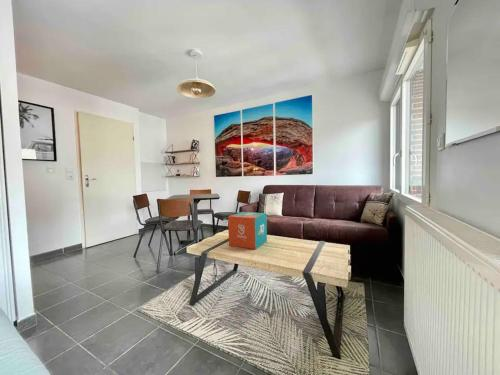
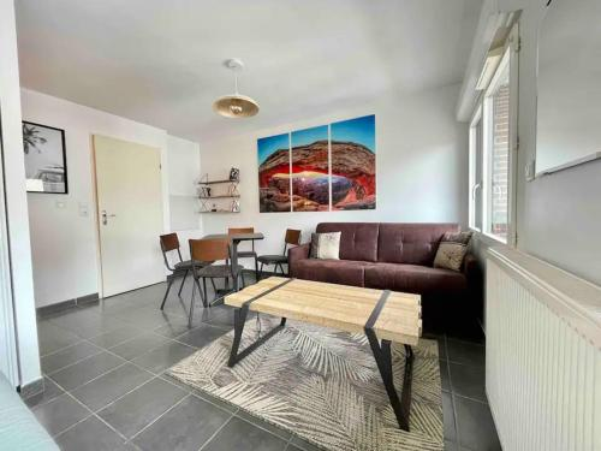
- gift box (248, 228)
